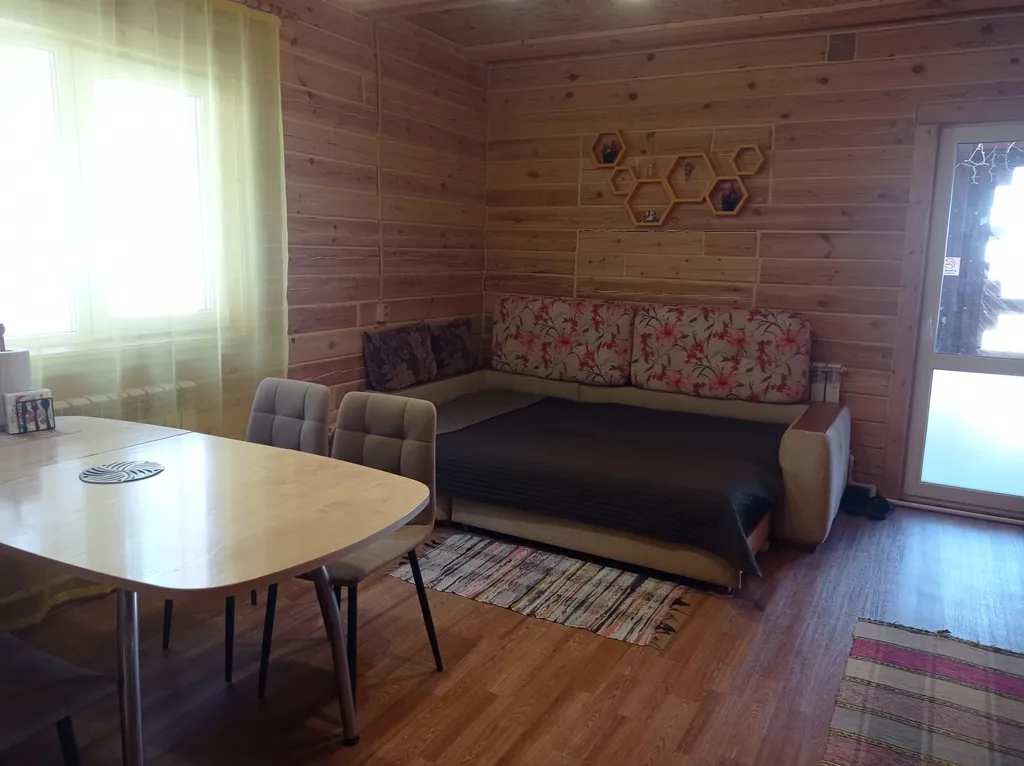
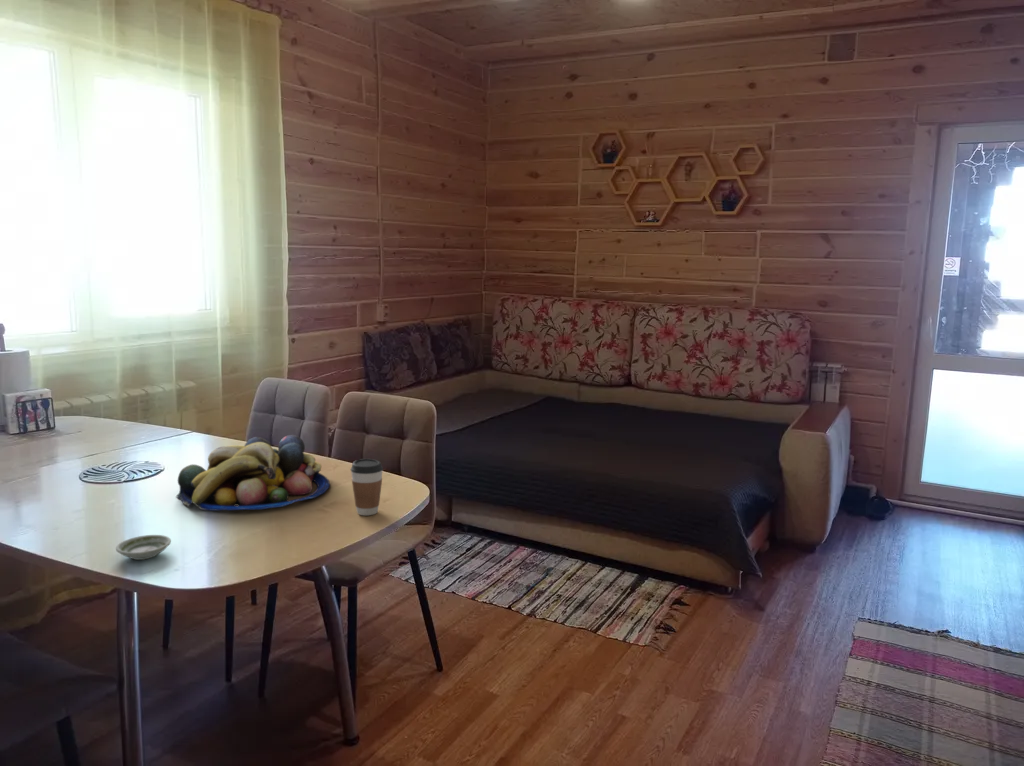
+ fruit bowl (256, 465)
+ coffee cup (367, 487)
+ saucer (144, 549)
